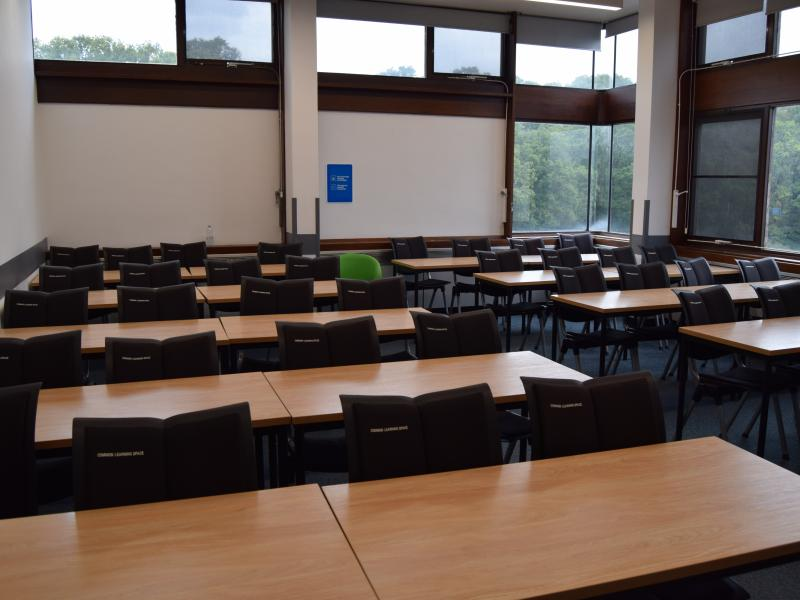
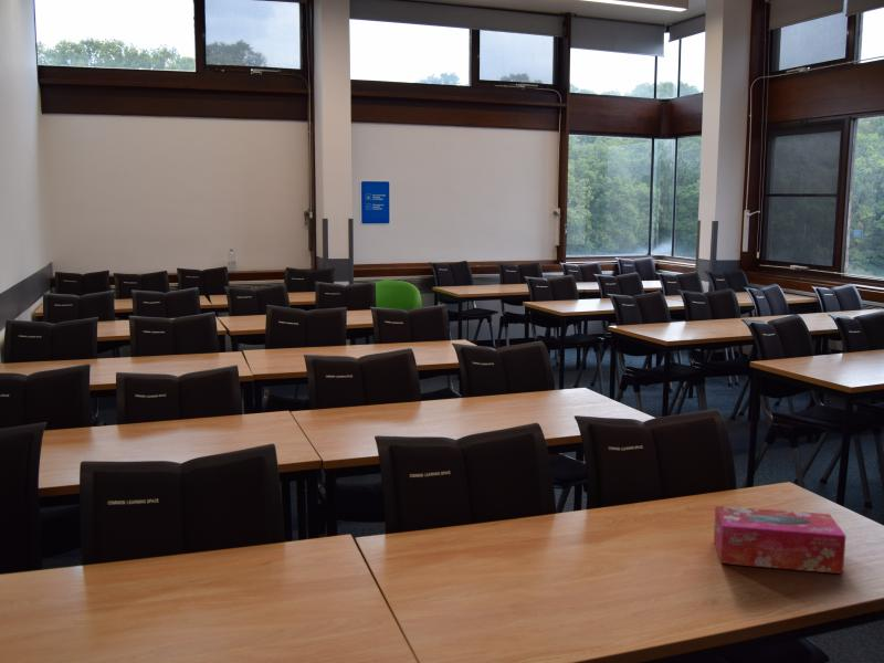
+ tissue box (776, 538)
